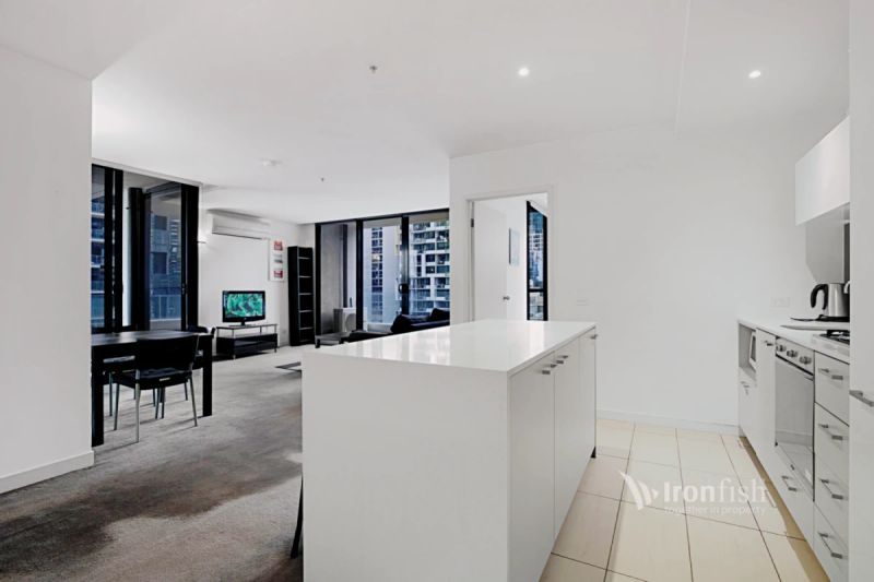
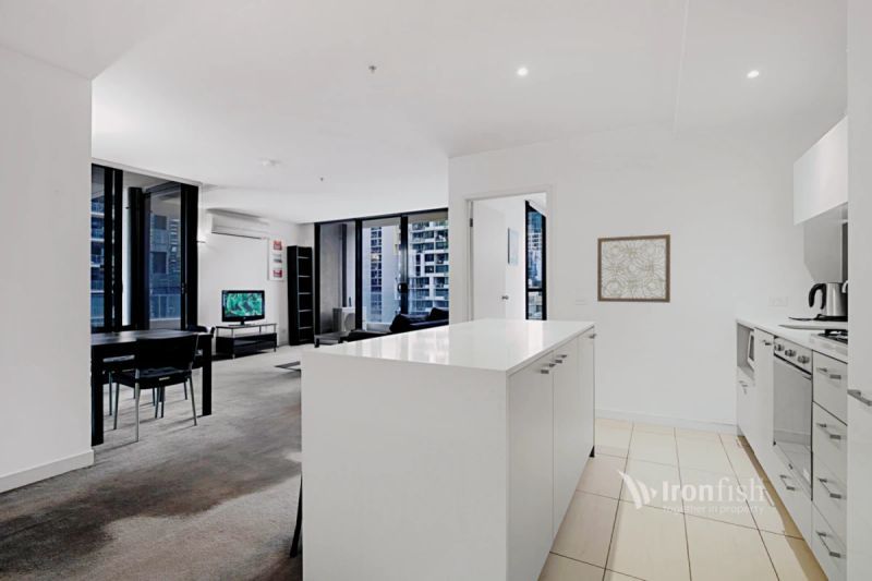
+ wall art (630, 270)
